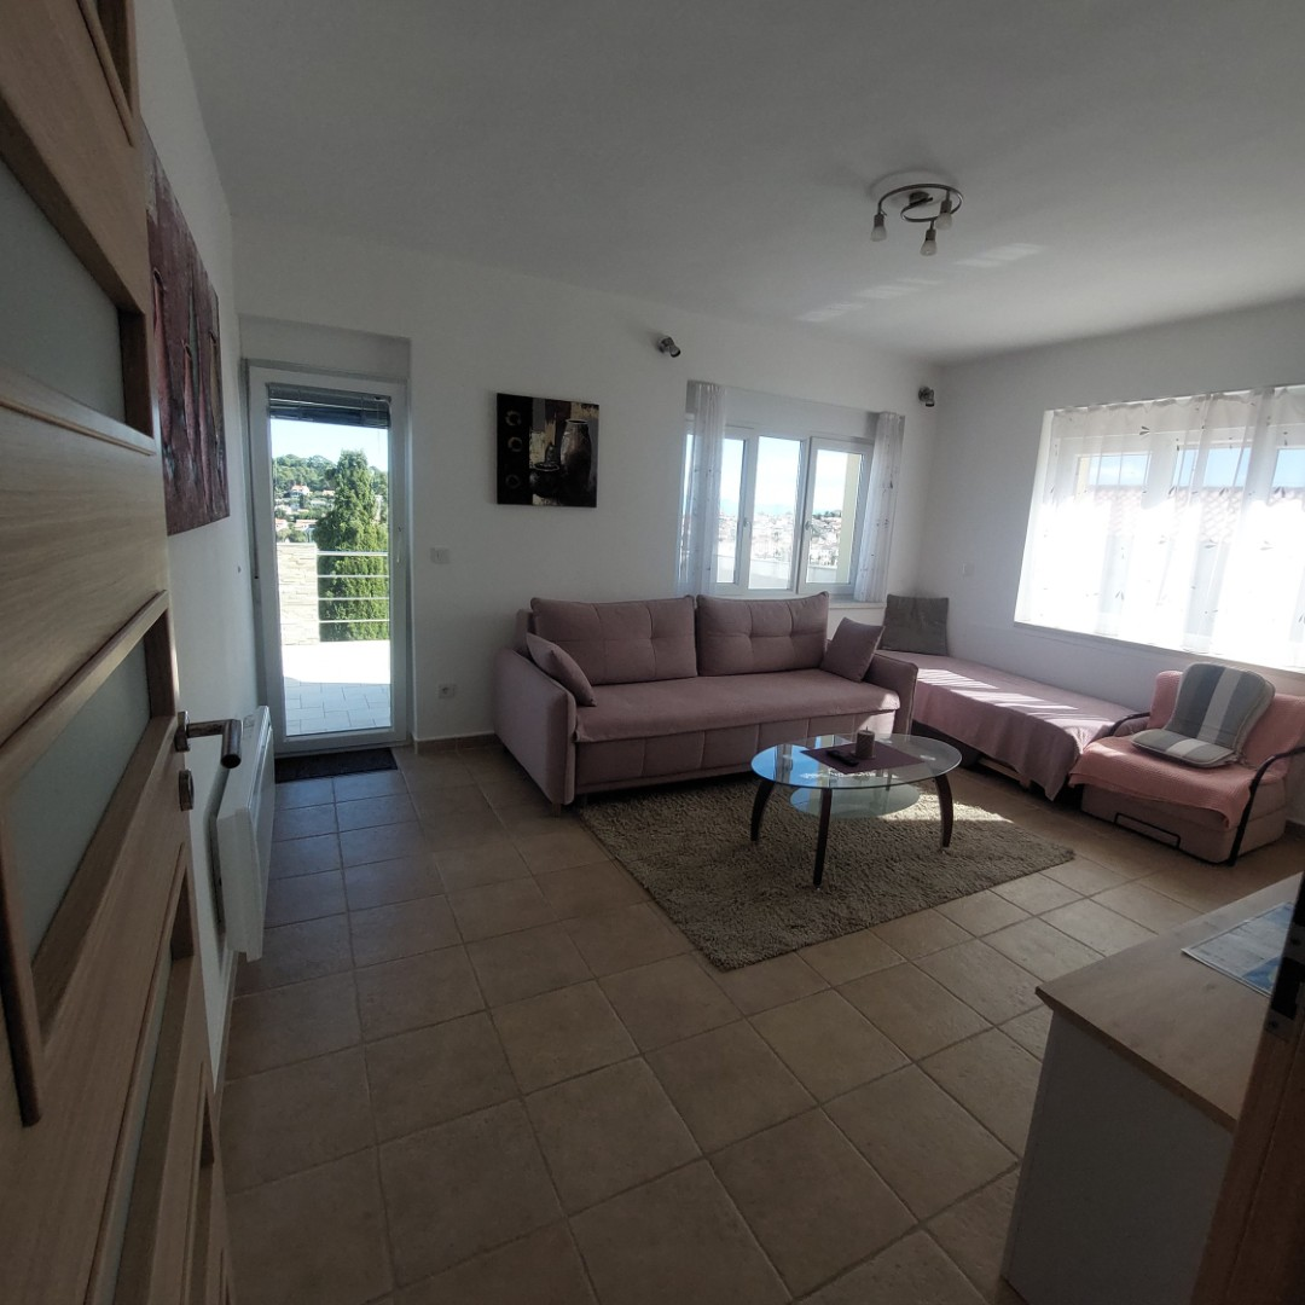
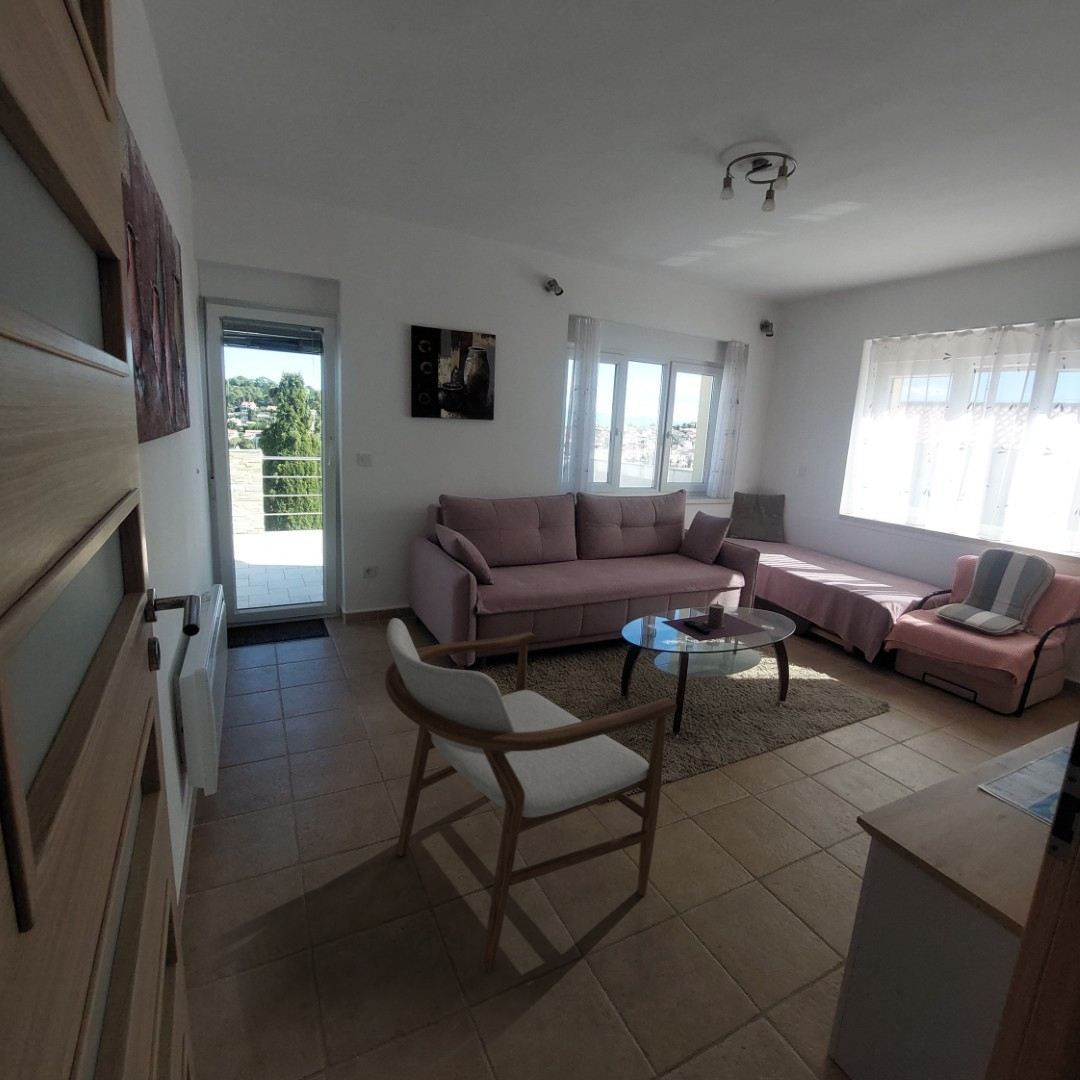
+ armchair (505, 754)
